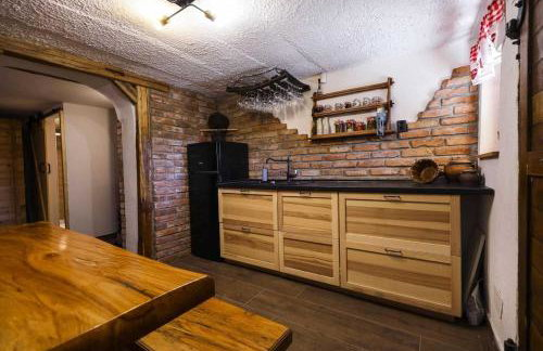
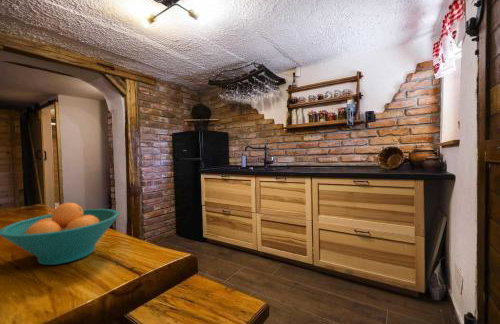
+ fruit bowl (67, 229)
